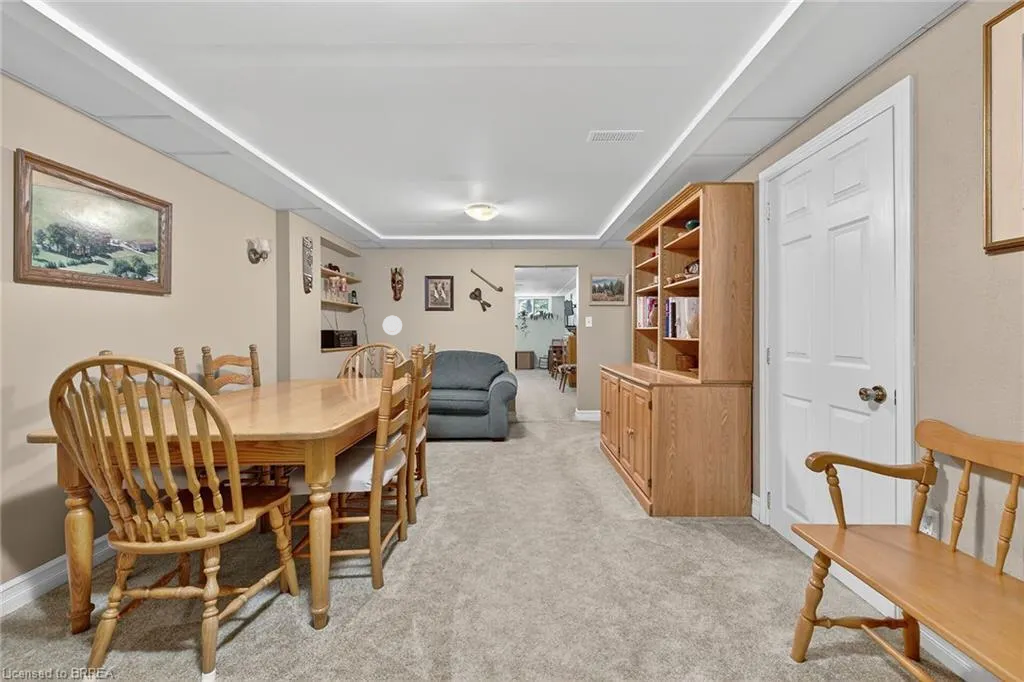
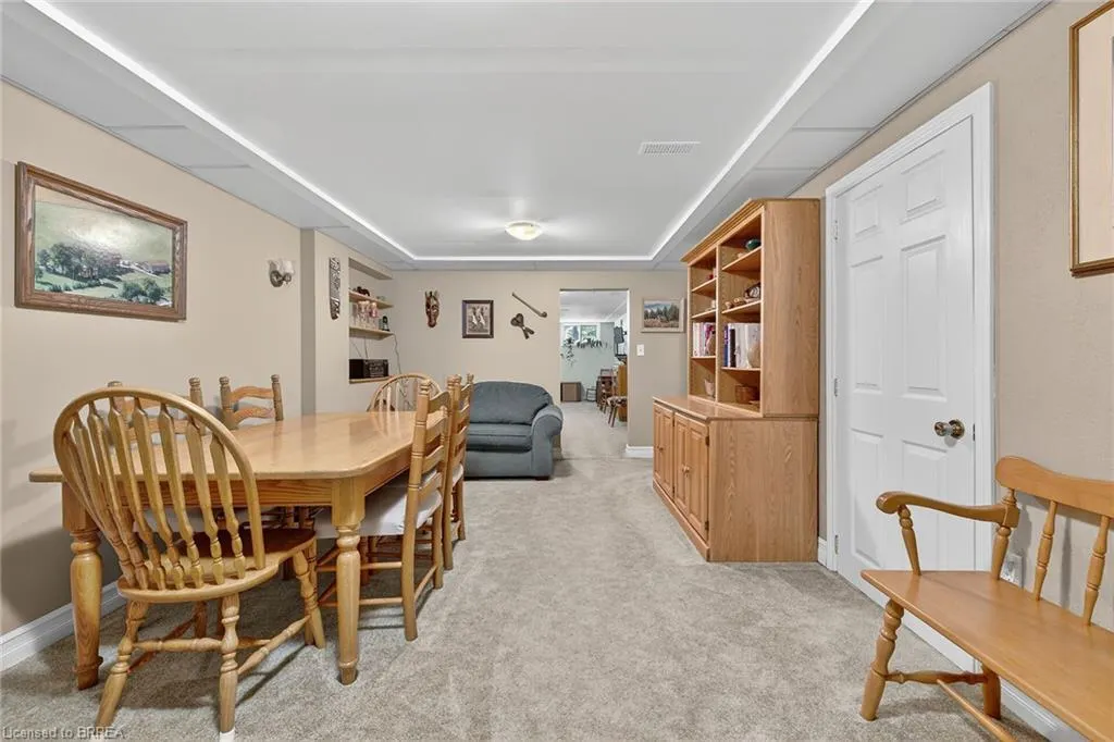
- decorative plate (392, 325)
